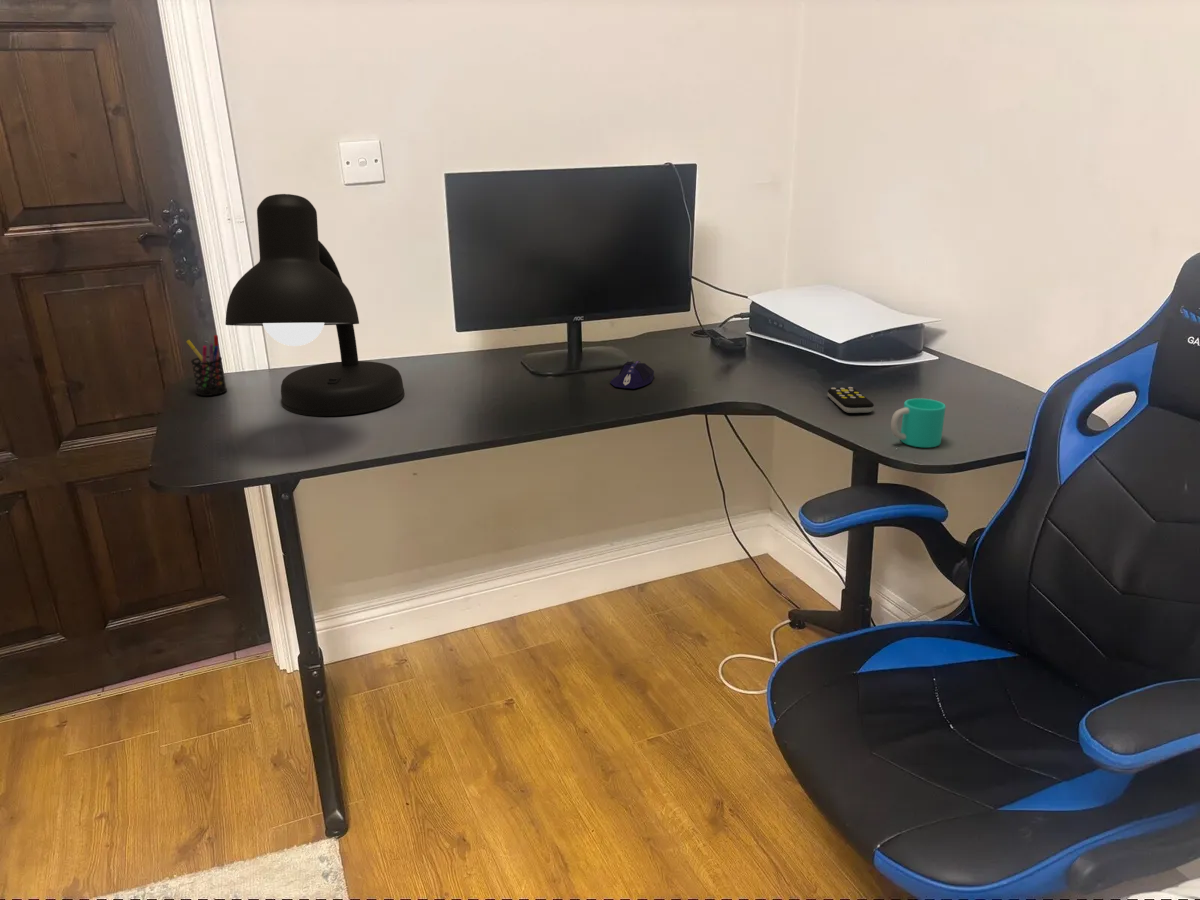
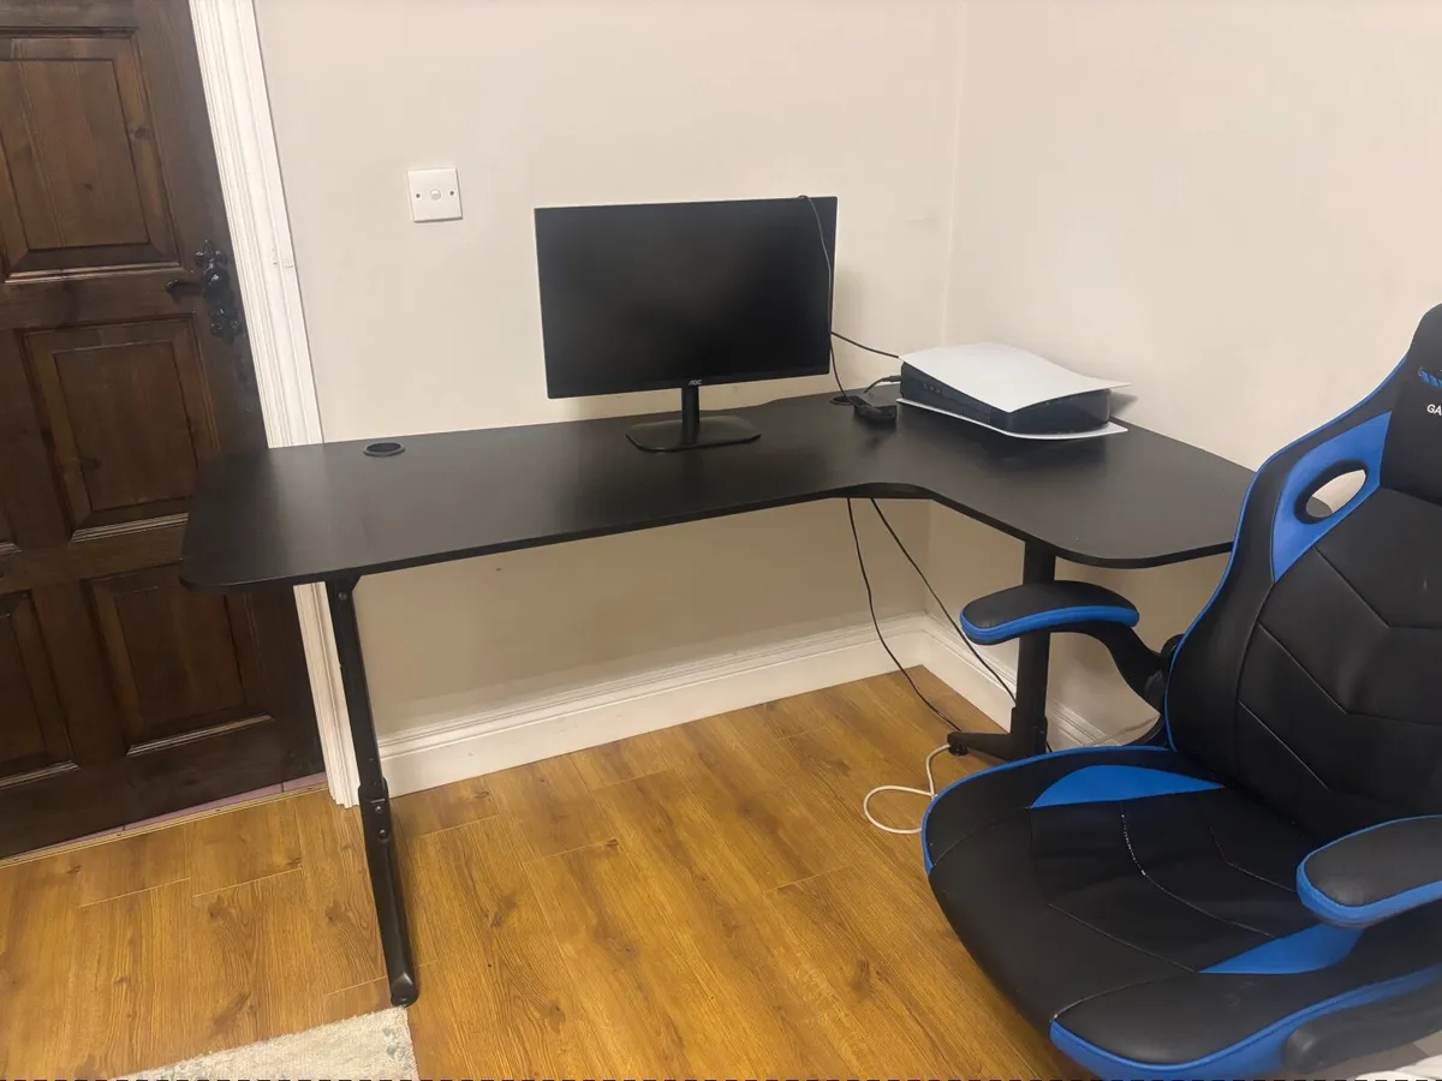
- cup (915, 423)
- desk lamp (315, 308)
- remote control (850, 399)
- computer mouse (633, 370)
- pen holder (210, 362)
